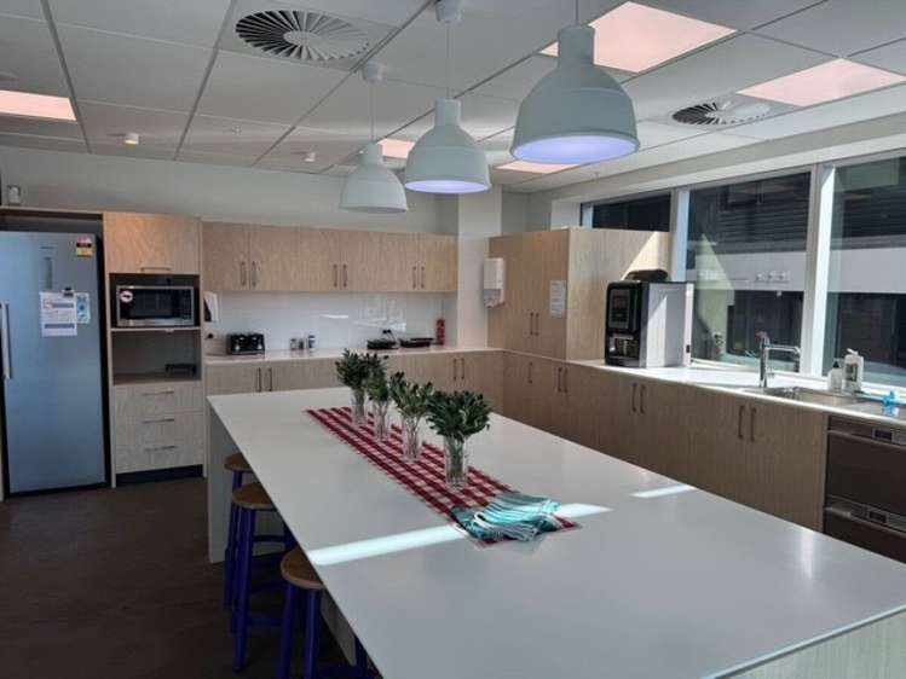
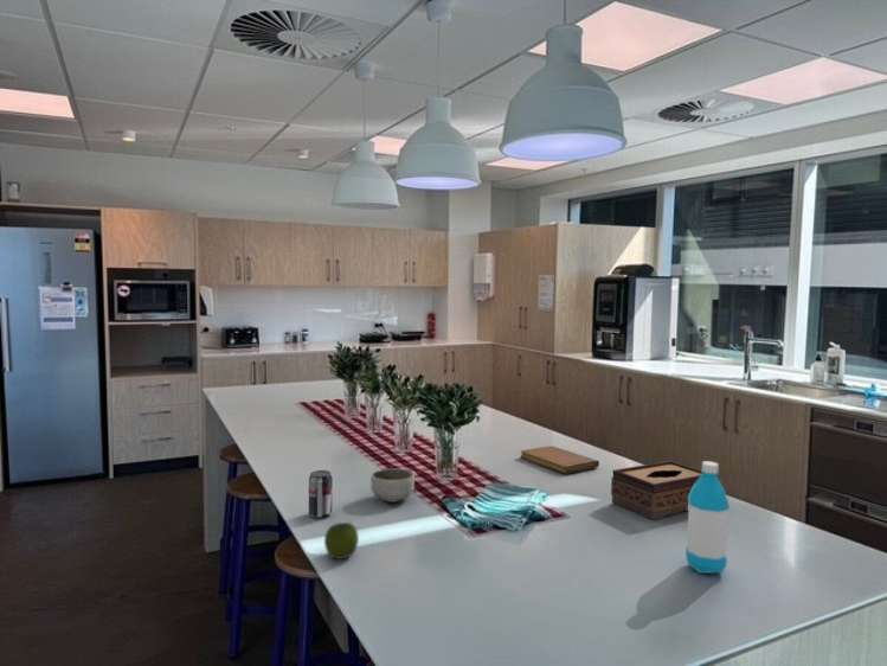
+ apple (341, 539)
+ bowl (392, 486)
+ tissue box (662, 488)
+ notebook (558, 459)
+ water bottle (707, 515)
+ beverage can (320, 493)
